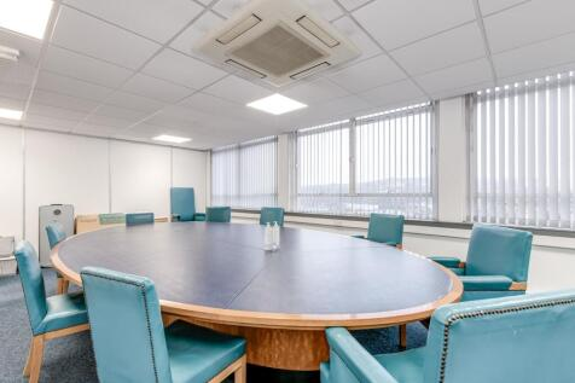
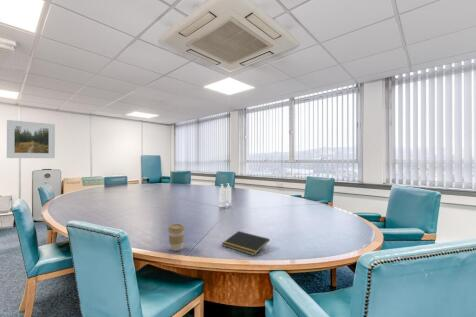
+ coffee cup (176, 236)
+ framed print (32, 140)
+ notepad (245, 242)
